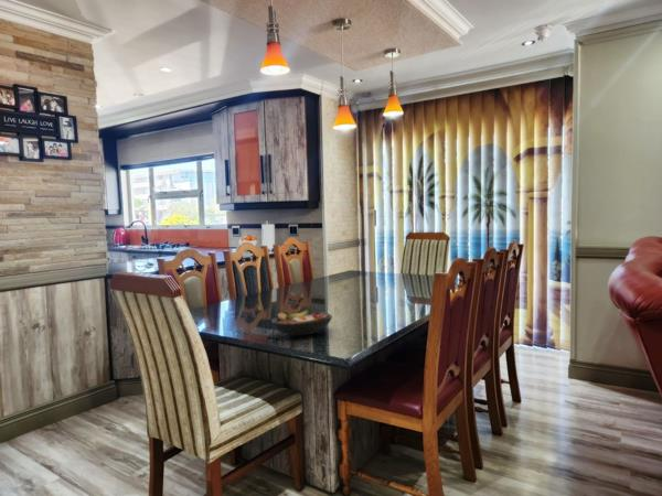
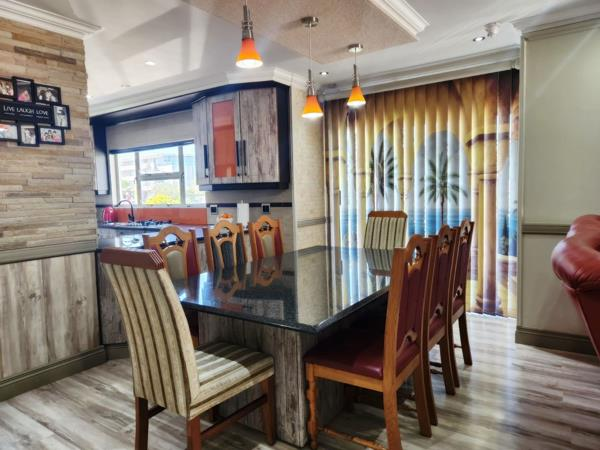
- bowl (302, 323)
